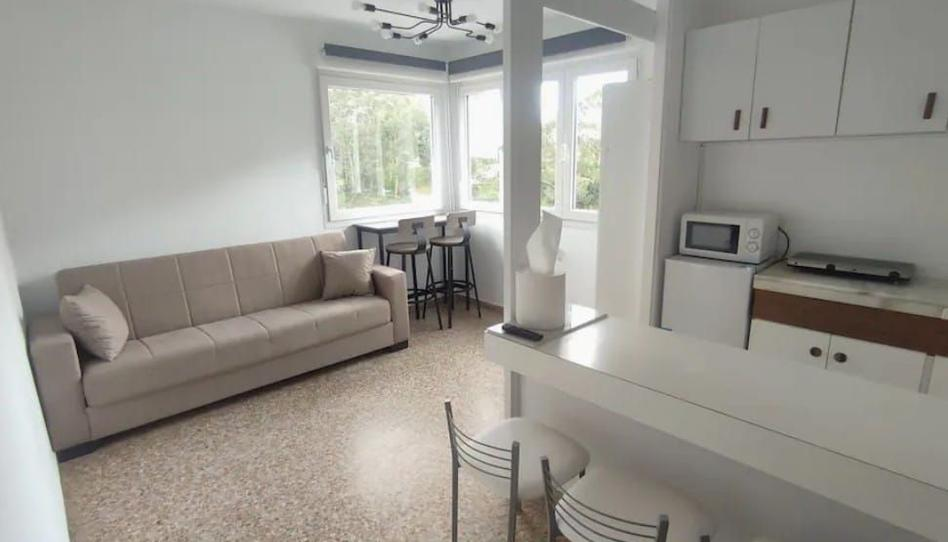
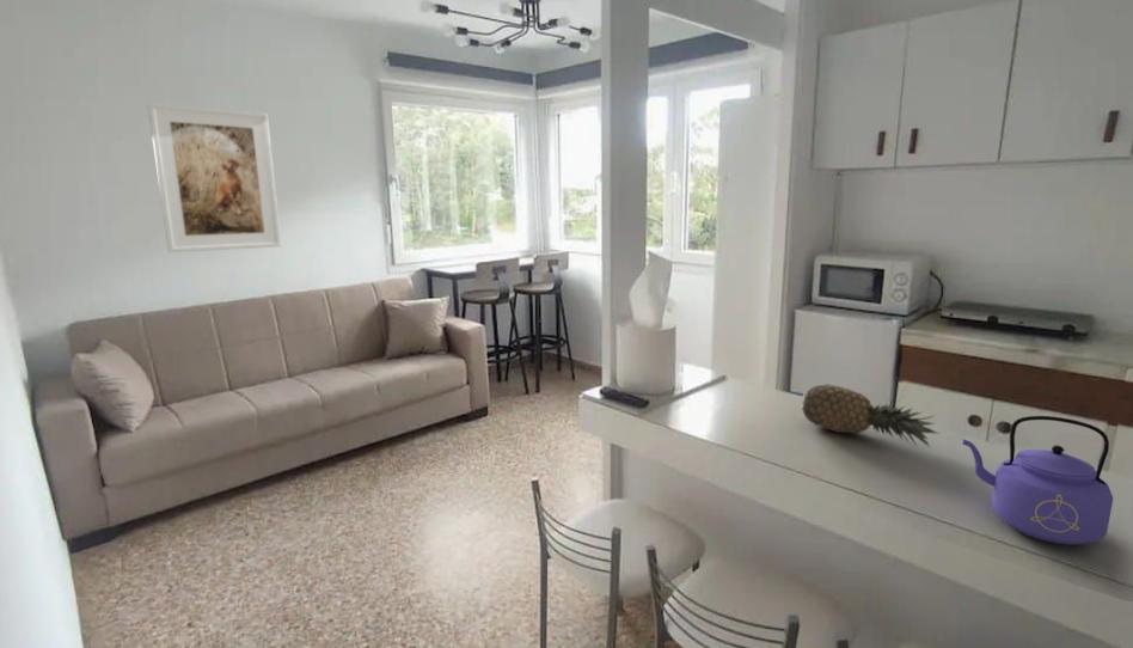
+ fruit (865, 414)
+ kettle (1033, 469)
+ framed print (219, 181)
